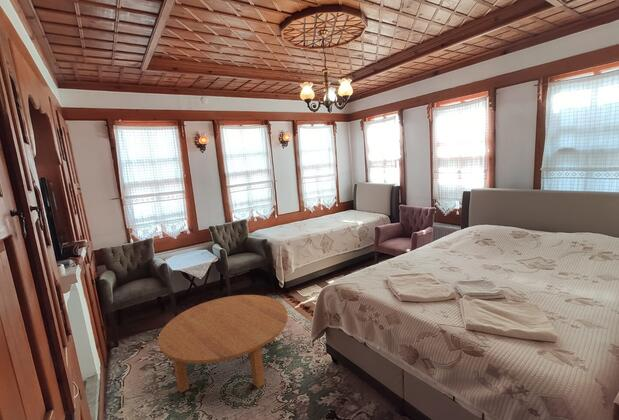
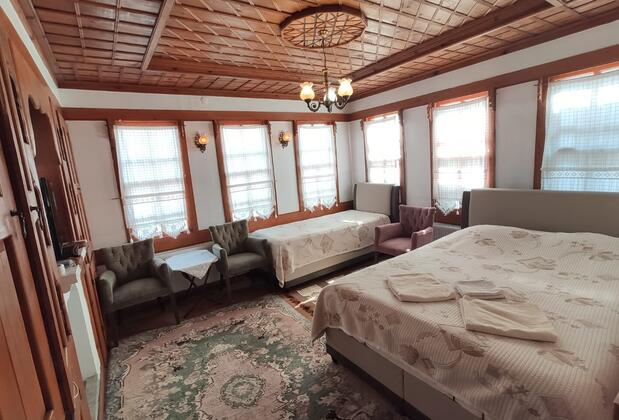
- coffee table (228, 341)
